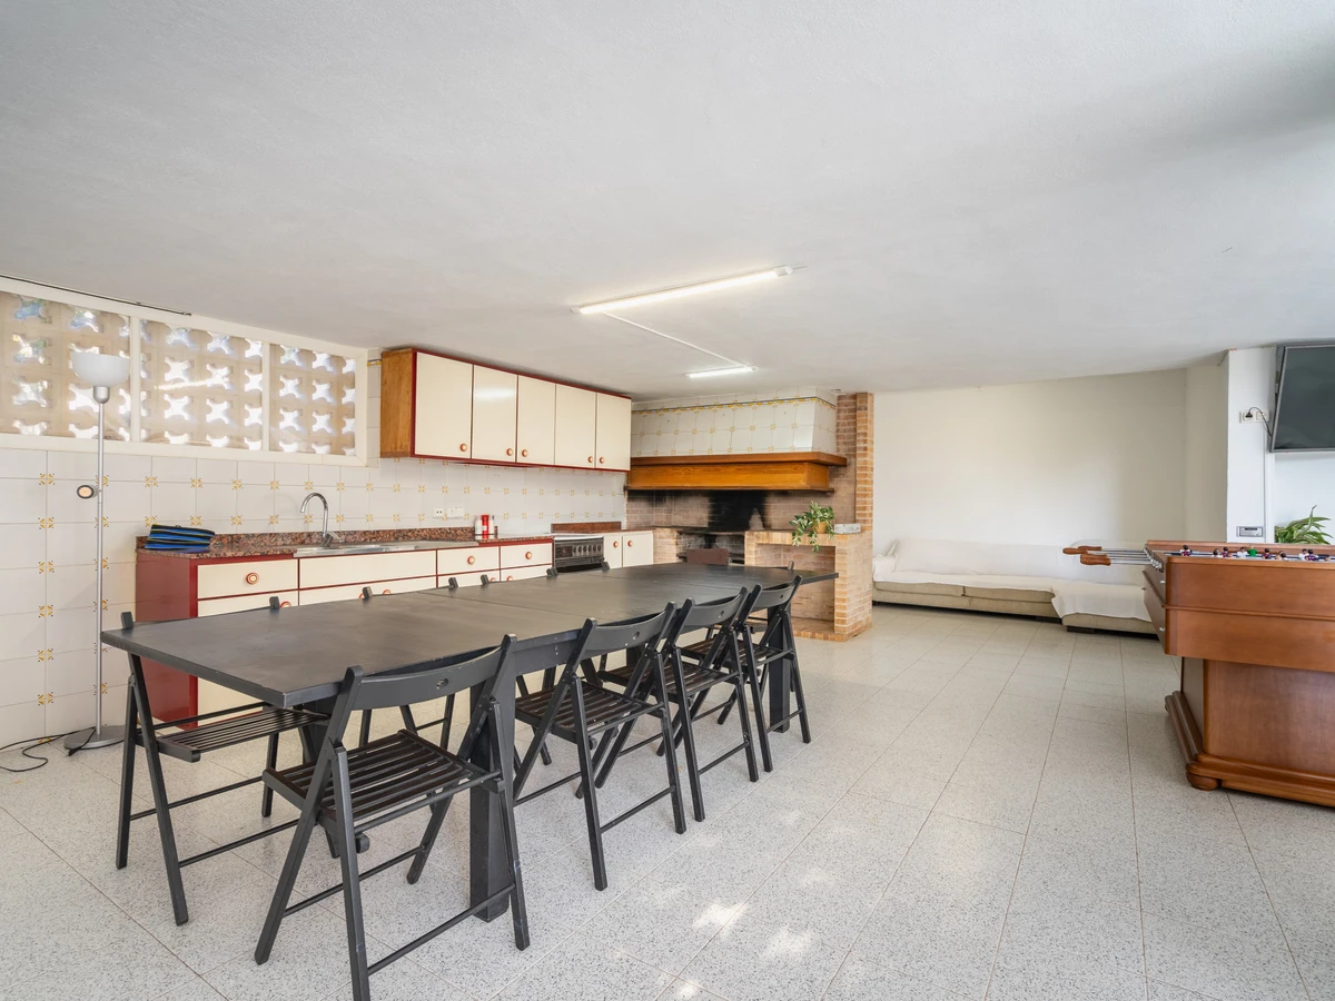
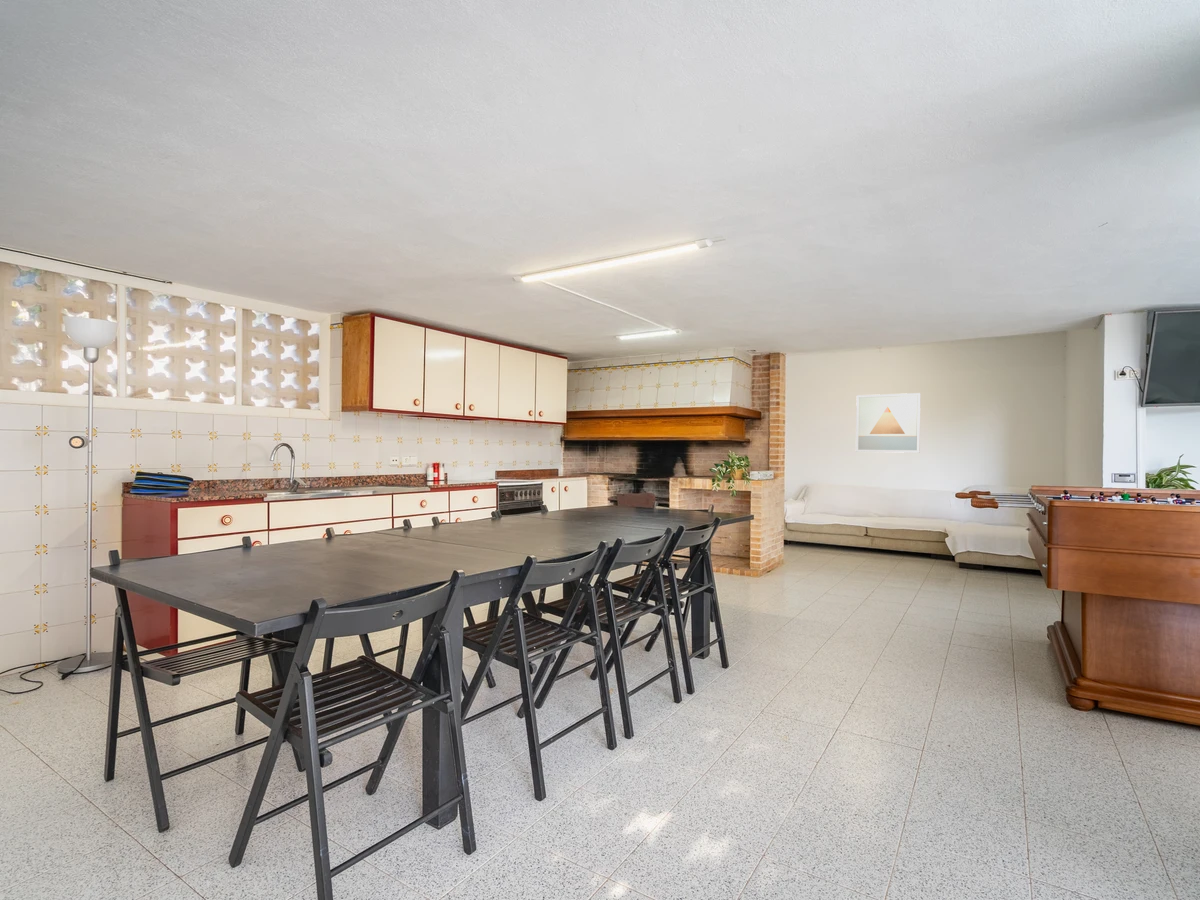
+ wall art (887, 423)
